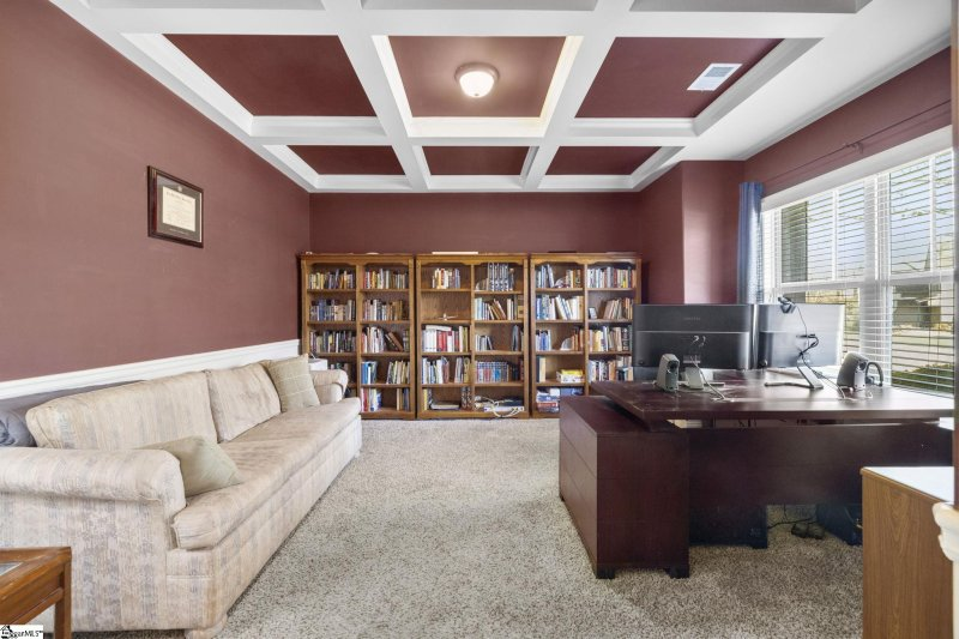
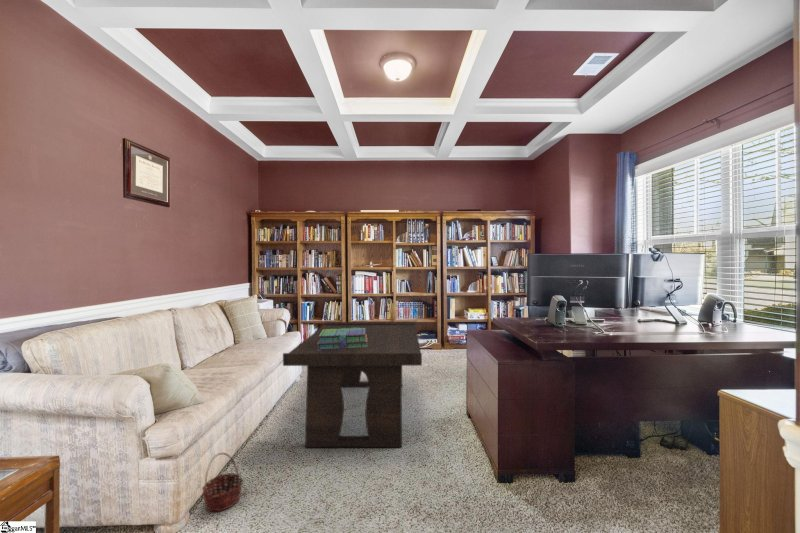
+ coffee table (363, 372)
+ stack of books (343, 337)
+ basket (222, 476)
